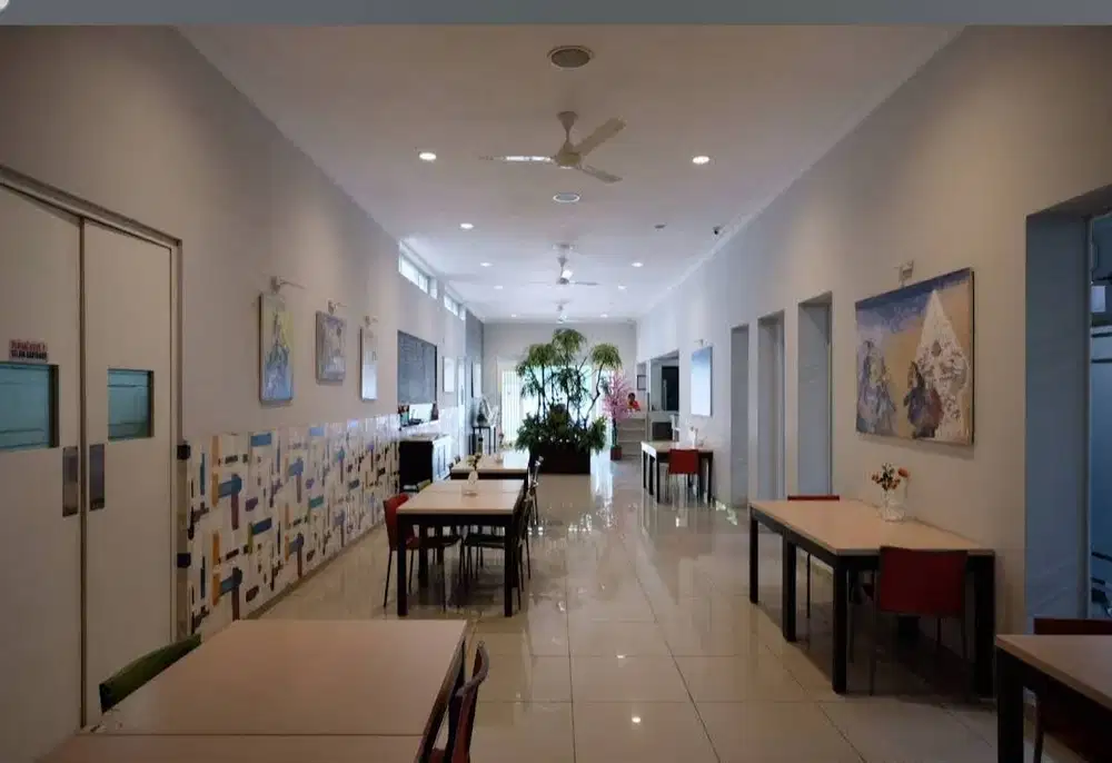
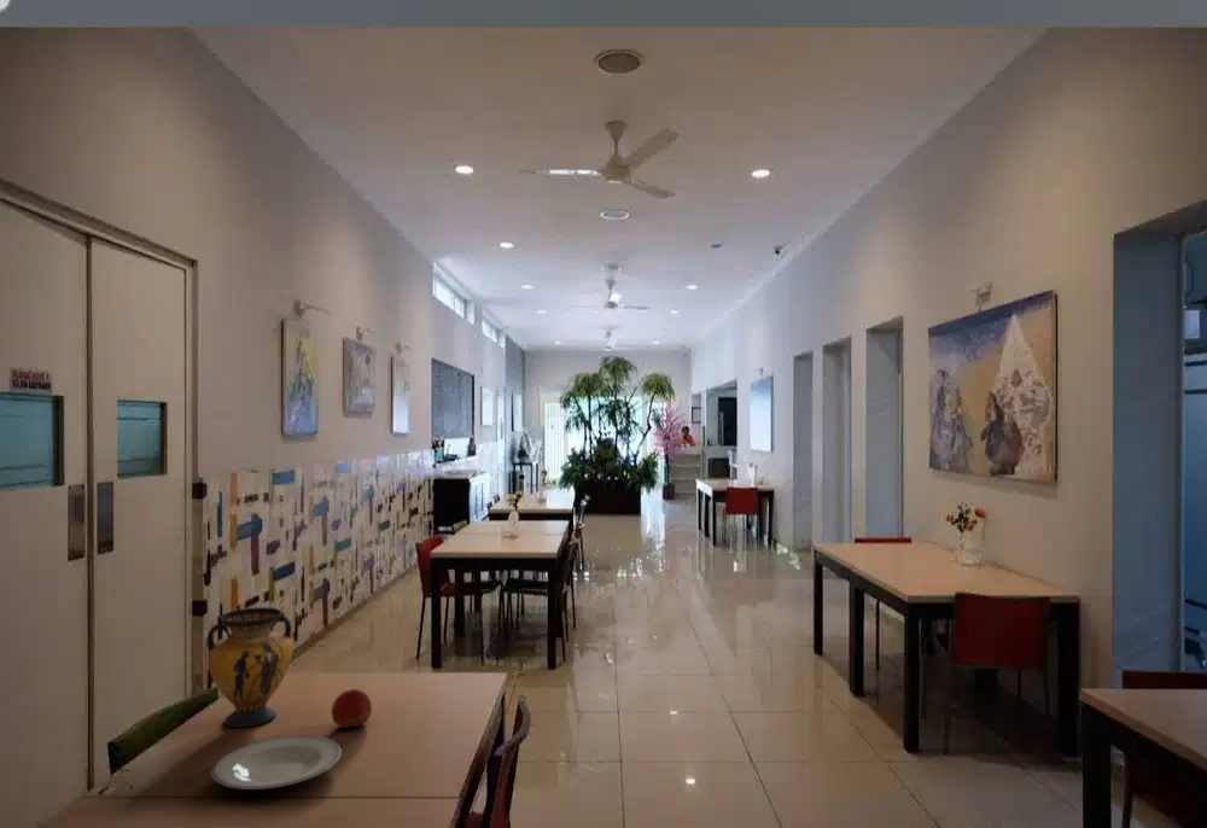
+ vase (250, 666)
+ plate (278, 766)
+ fruit (351, 706)
